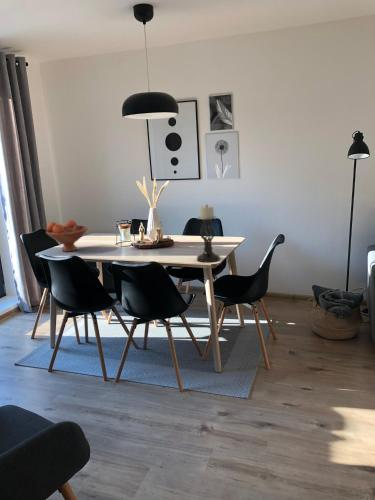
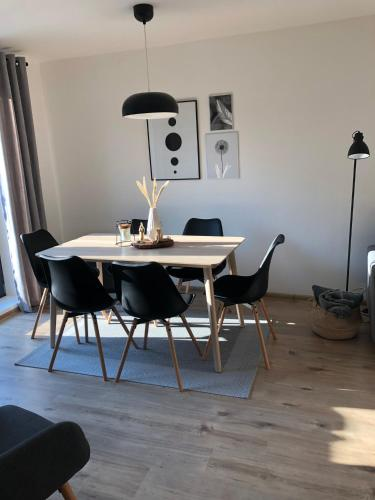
- candle holder (207, 232)
- fruit bowl (67, 235)
